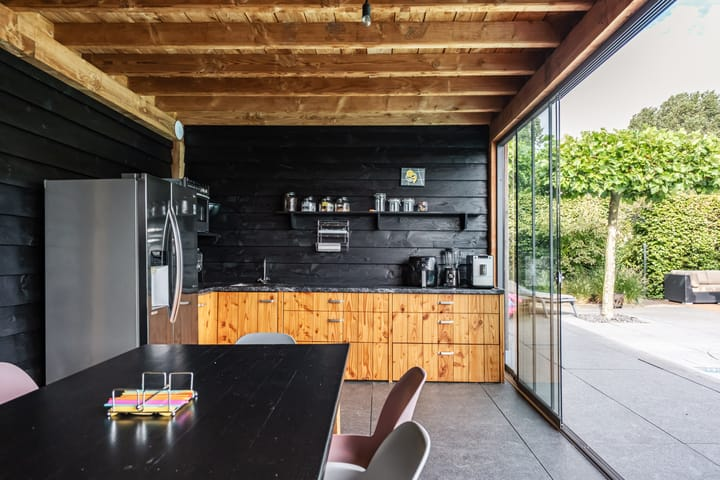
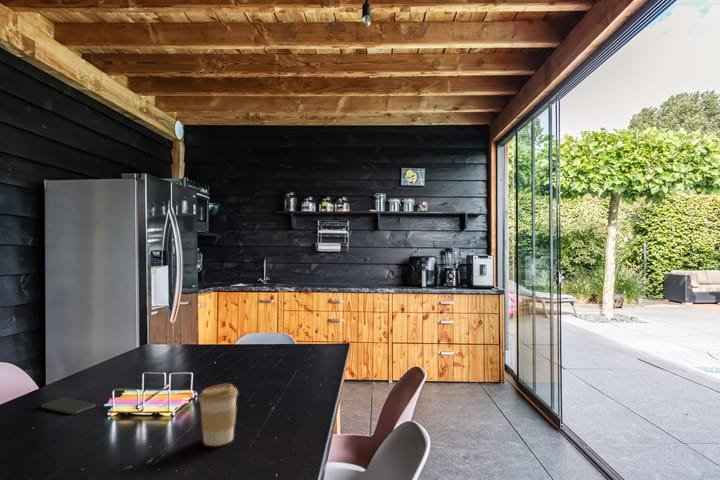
+ coffee cup (218, 413)
+ smartphone (68, 405)
